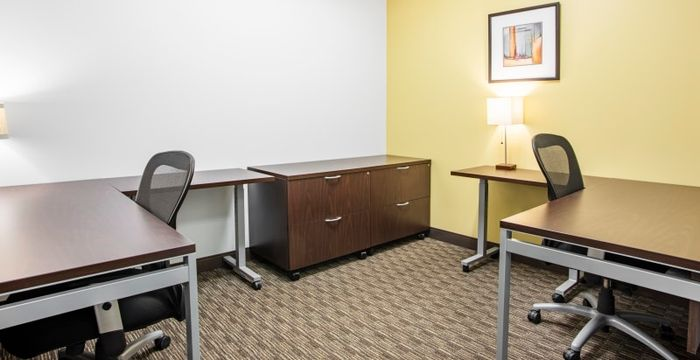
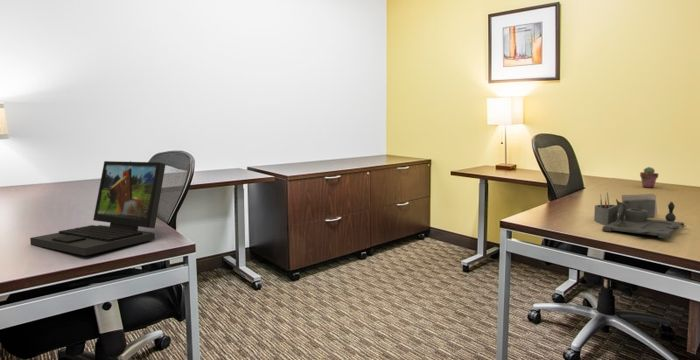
+ potted succulent (649, 176)
+ desk organizer (640, 208)
+ laptop (99, 201)
